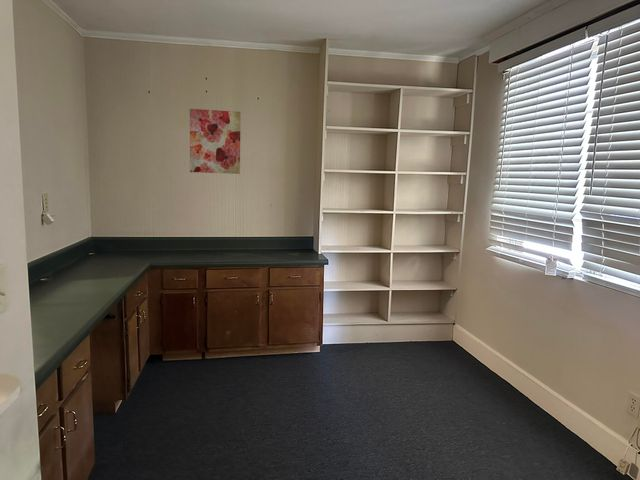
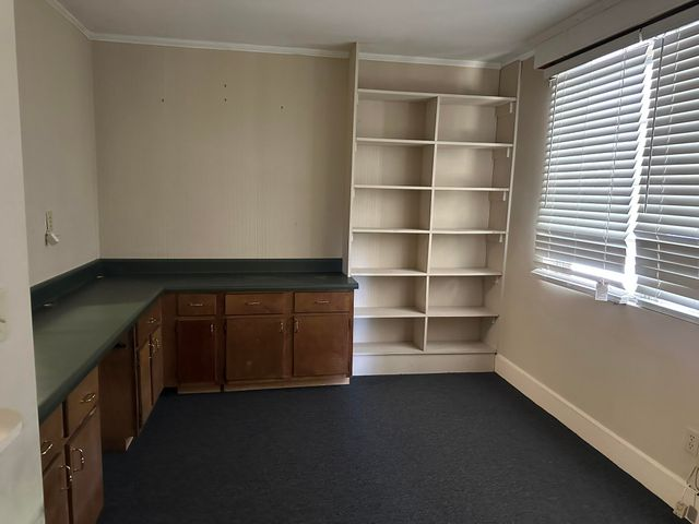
- wall art (215, 142)
